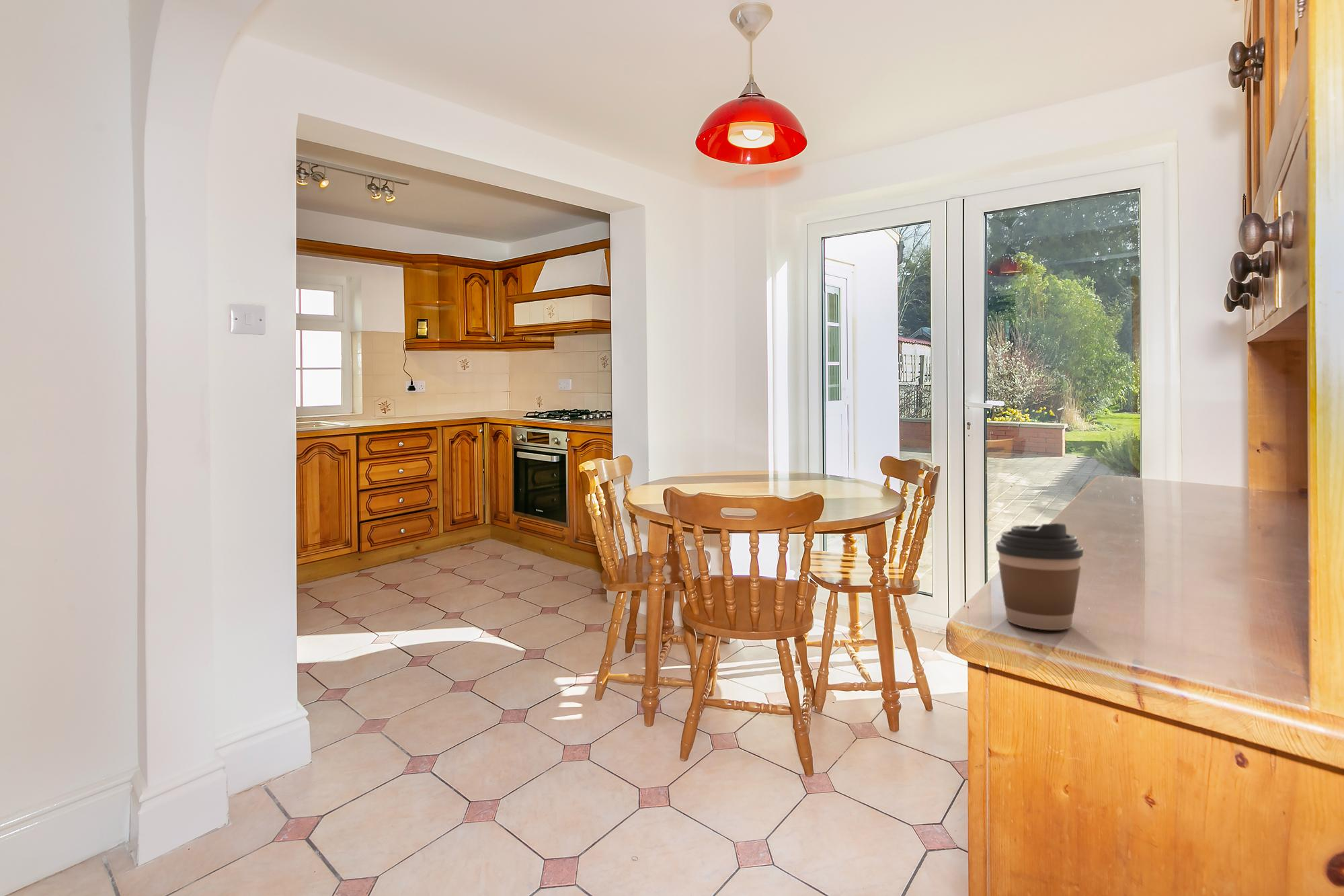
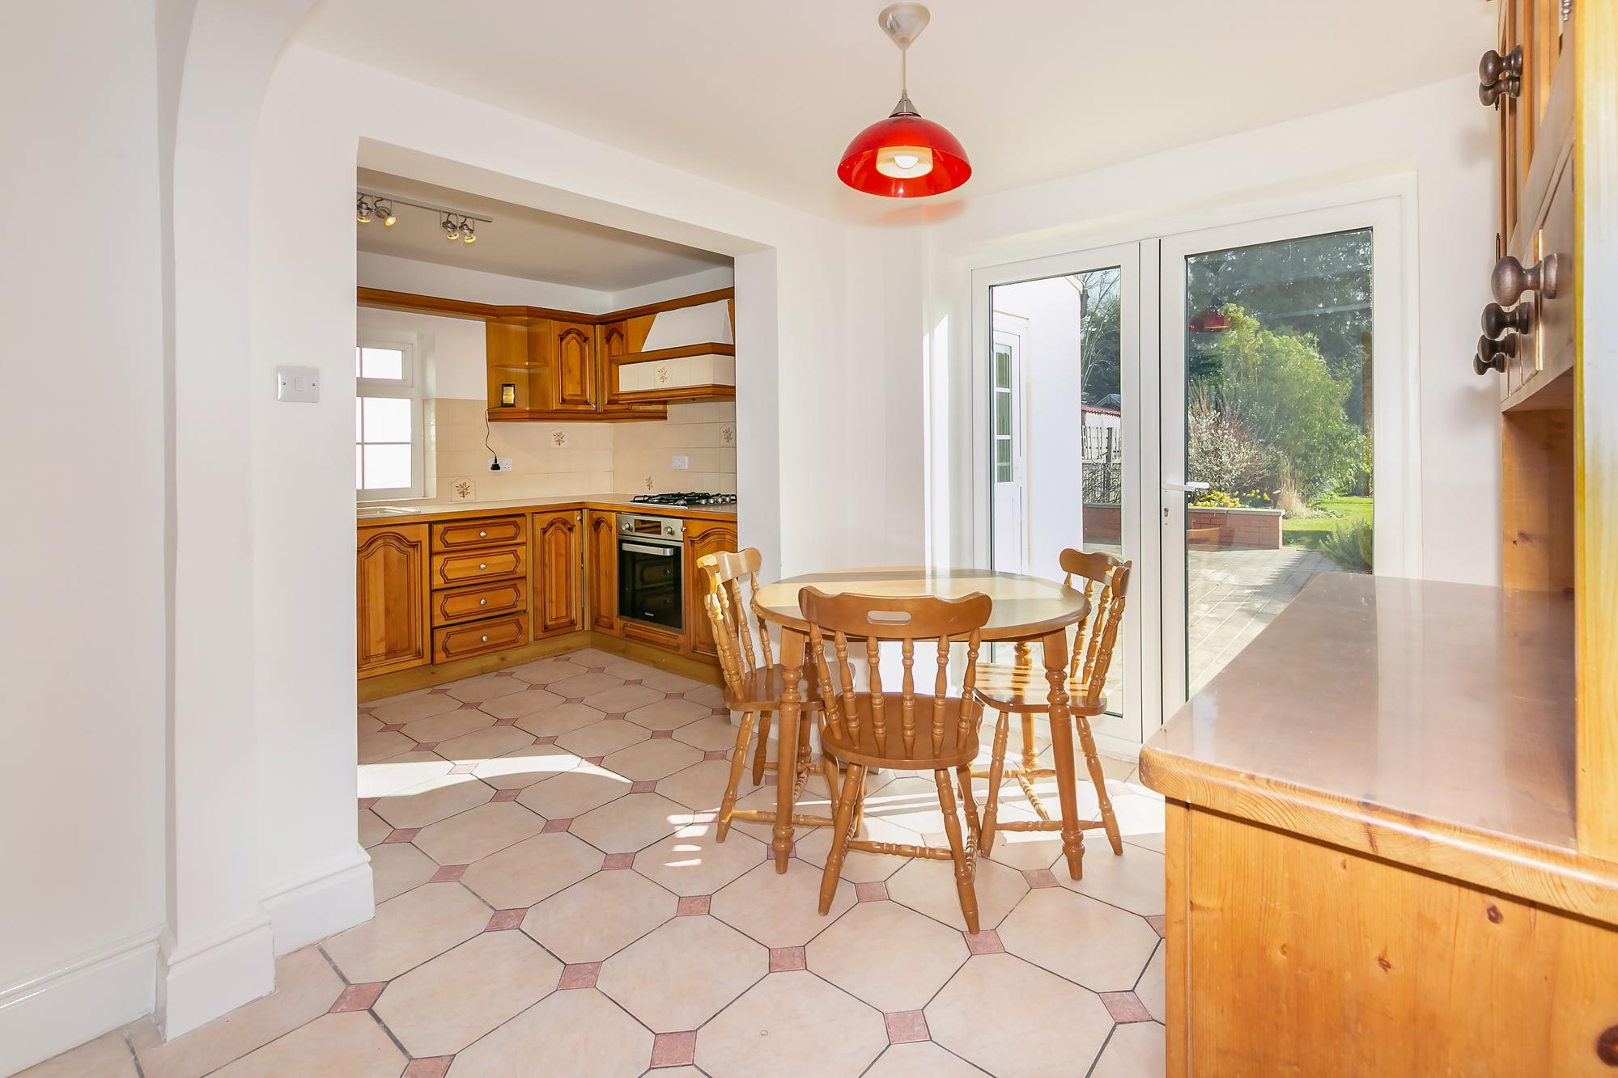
- coffee cup (1038, 571)
